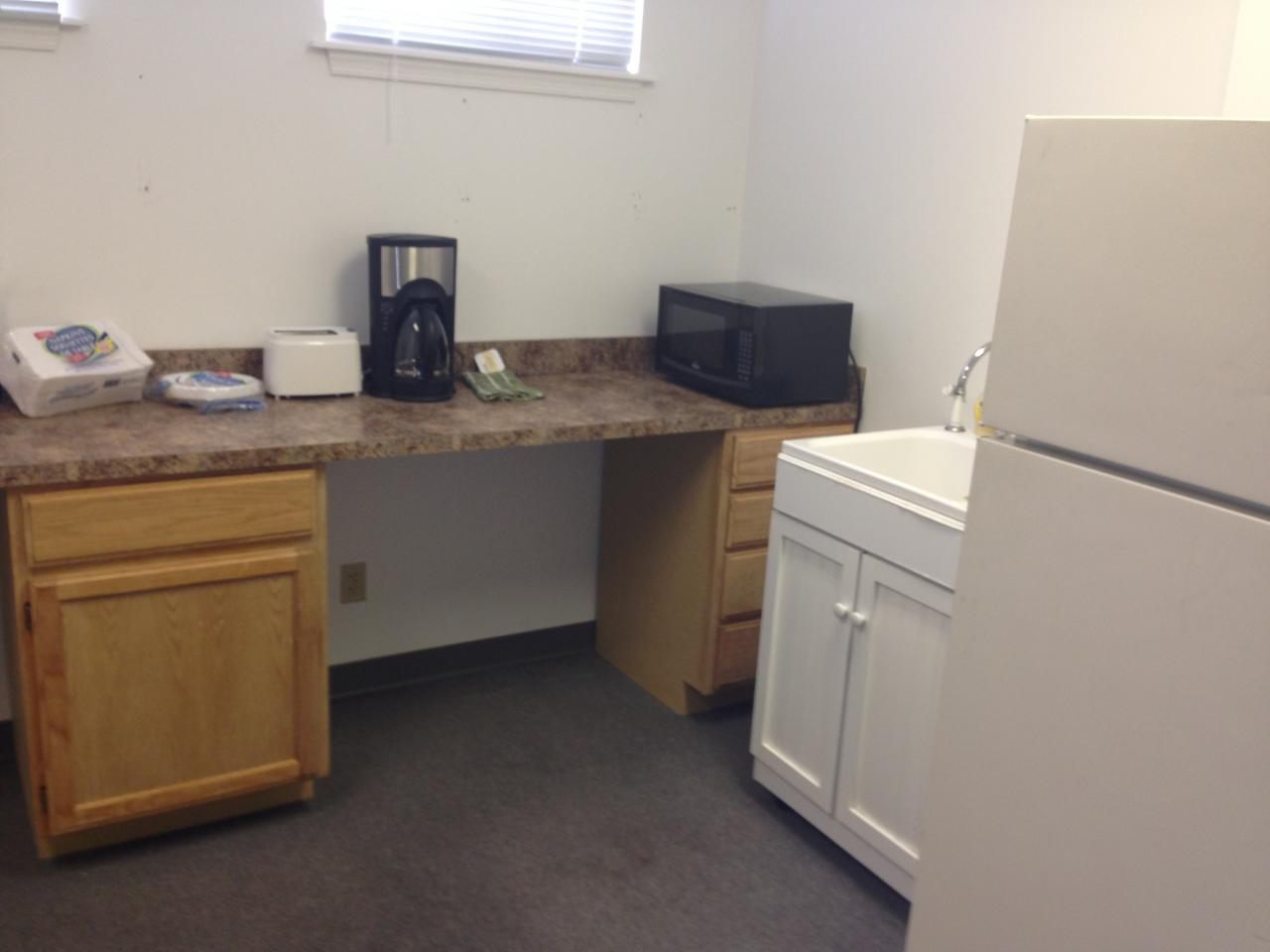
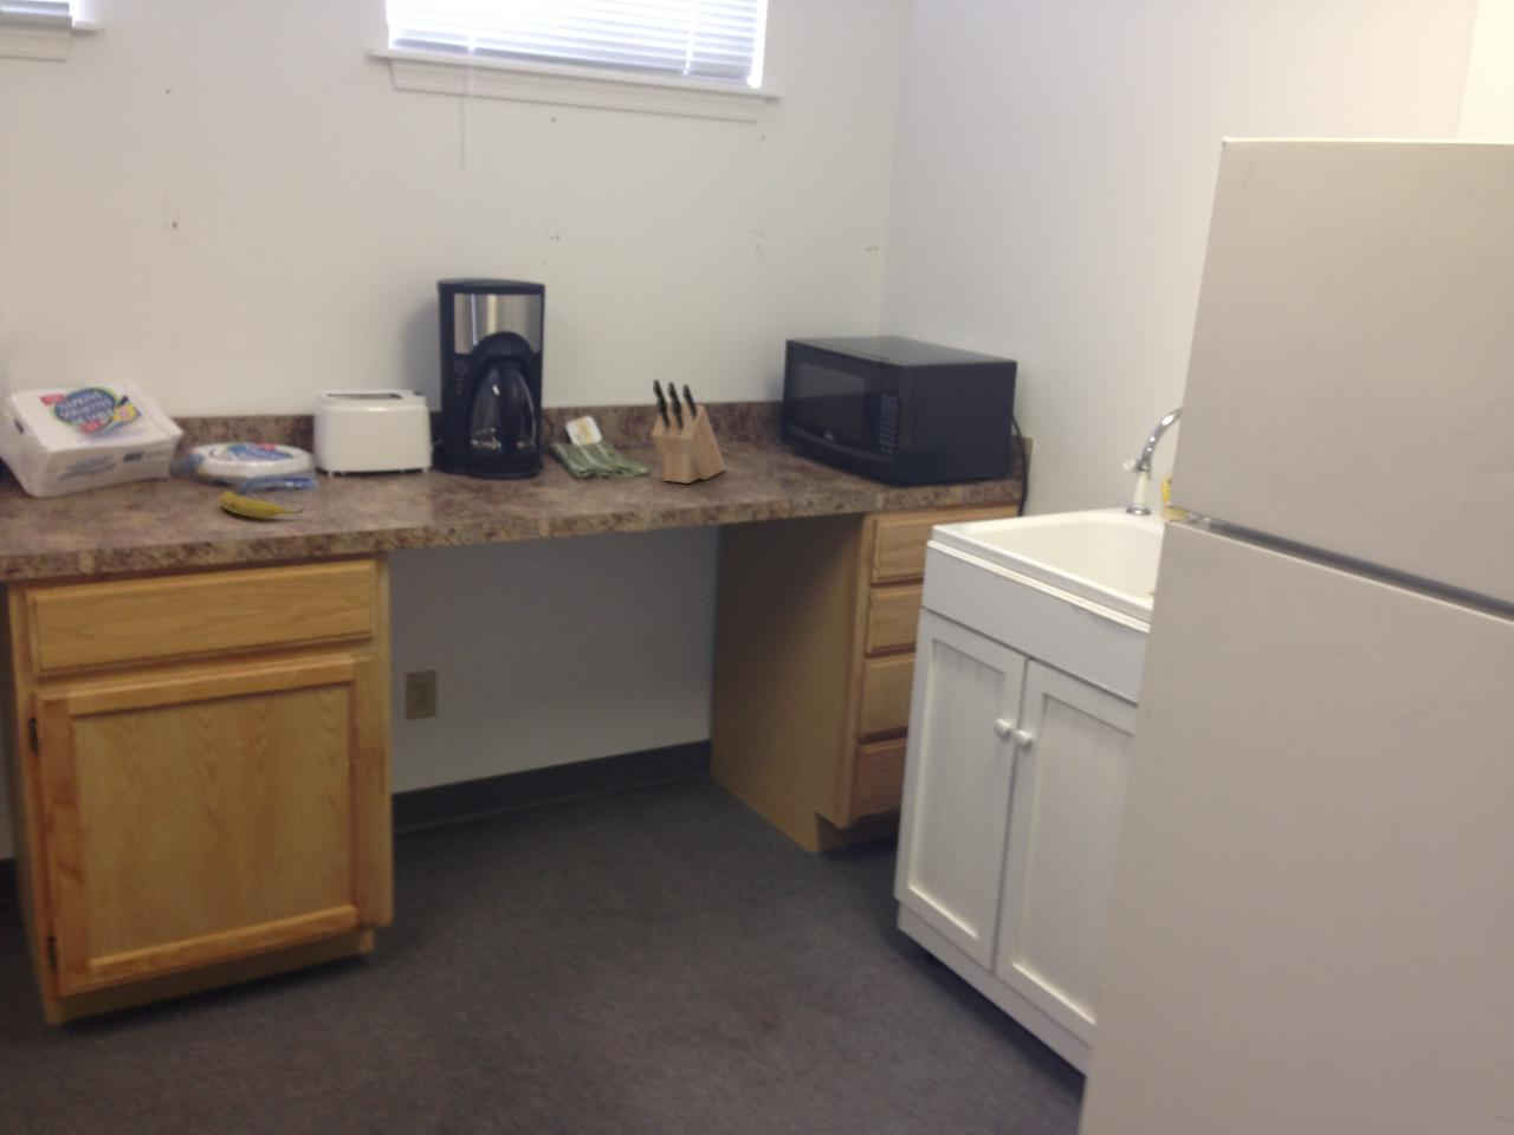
+ knife block (687, 427)
+ banana (256, 502)
